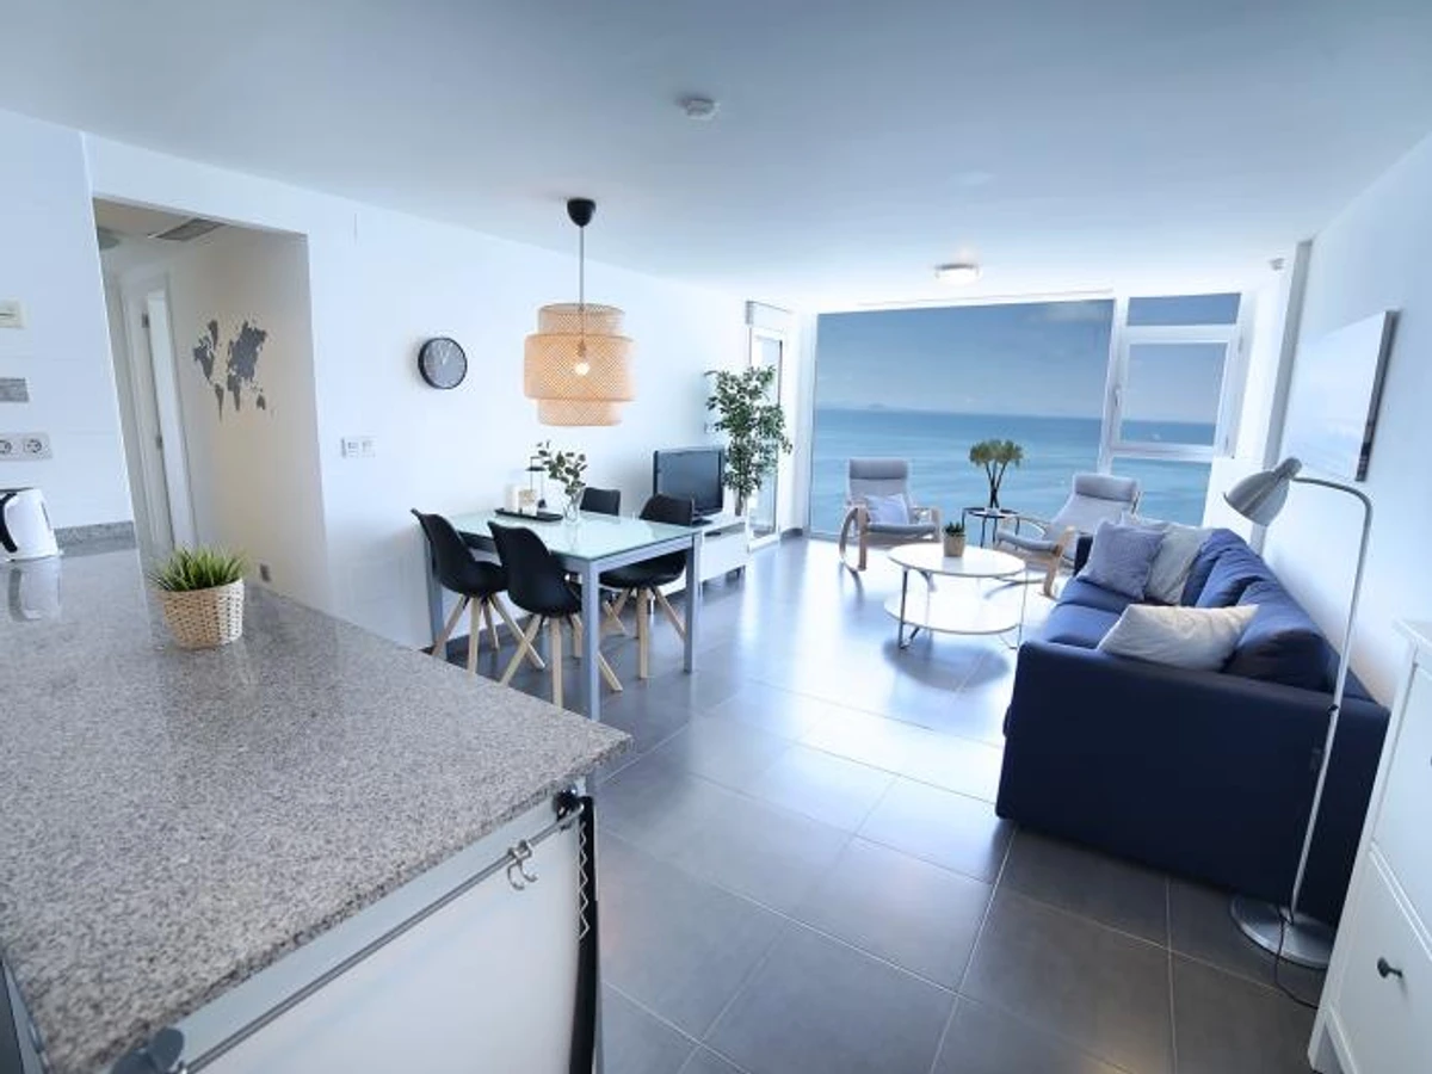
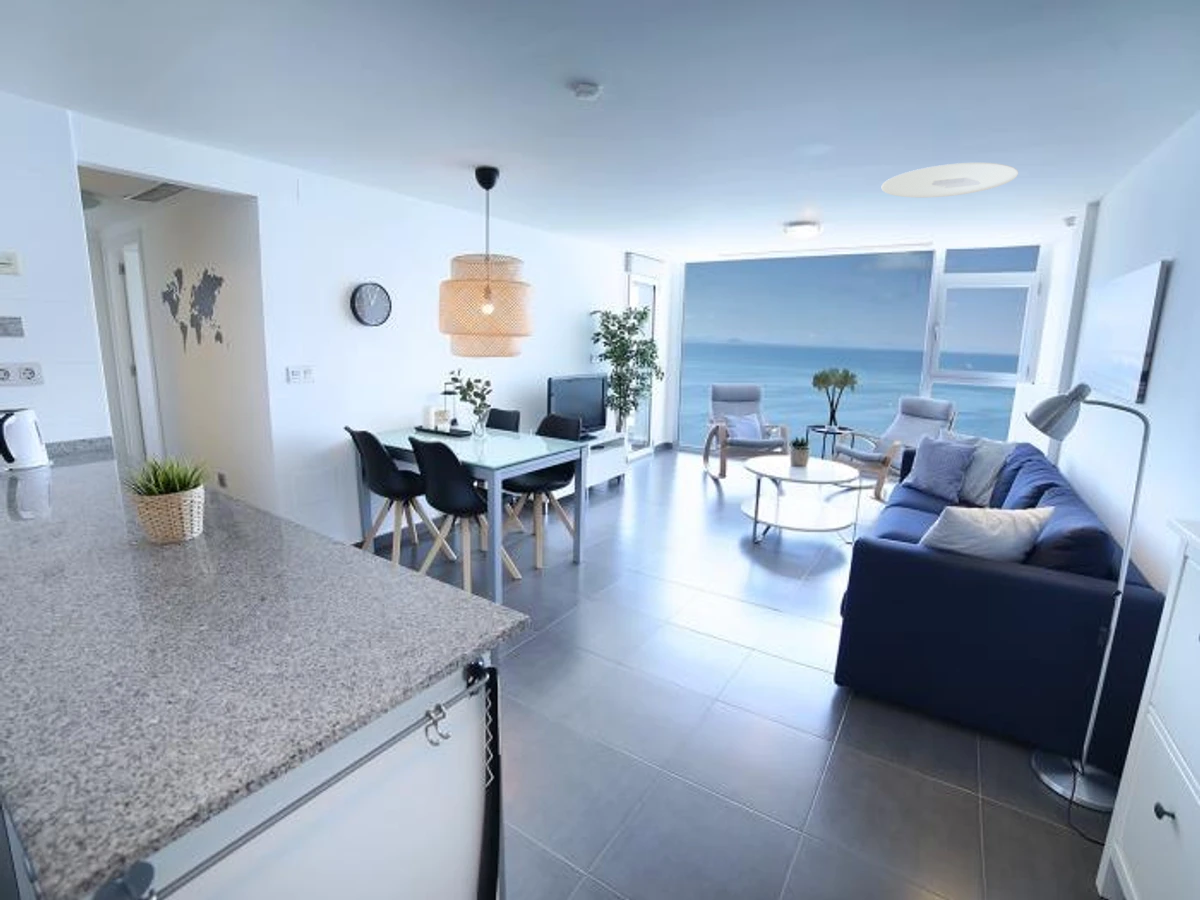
+ ceiling light (947, 176)
